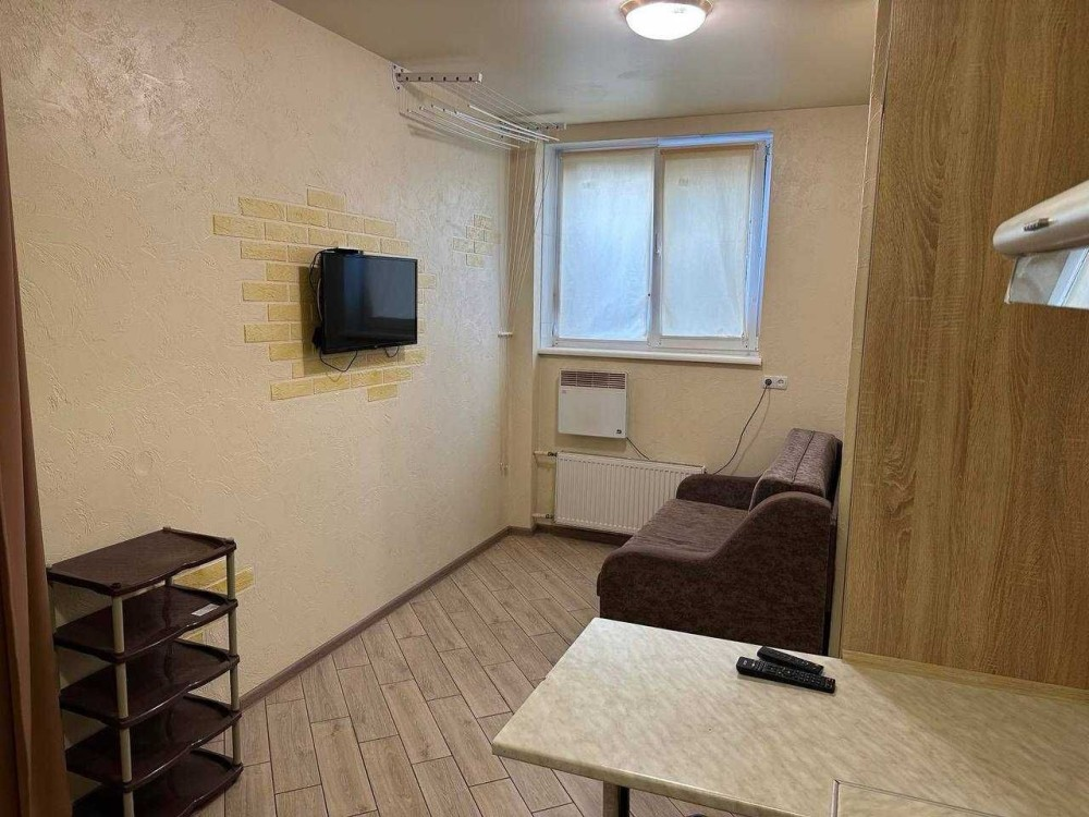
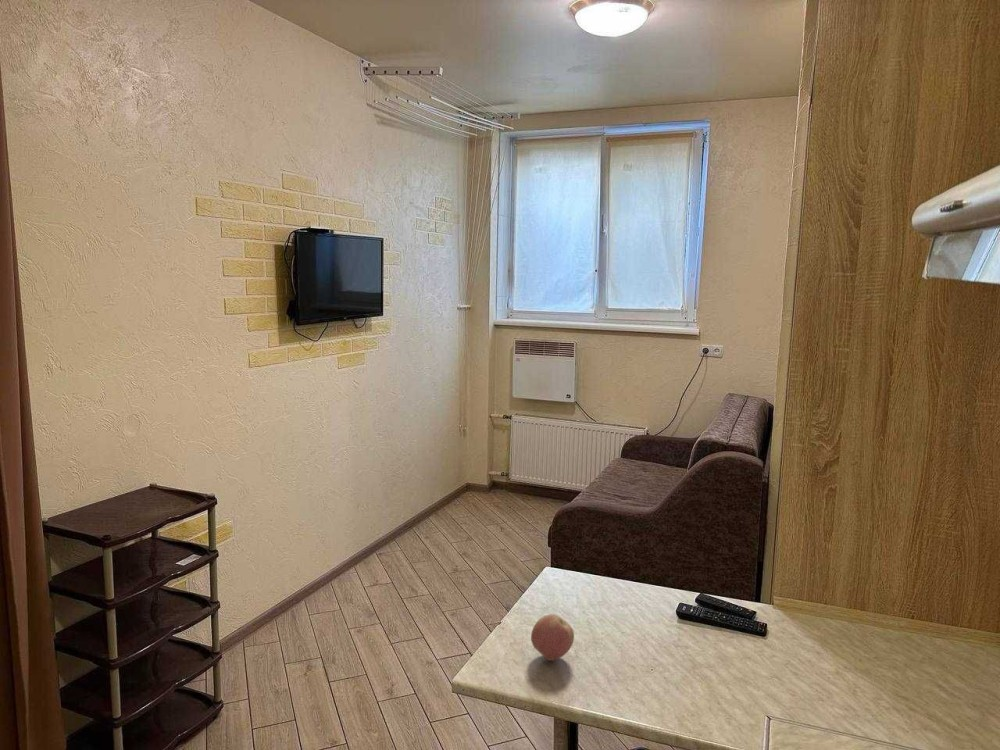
+ apple (552, 637)
